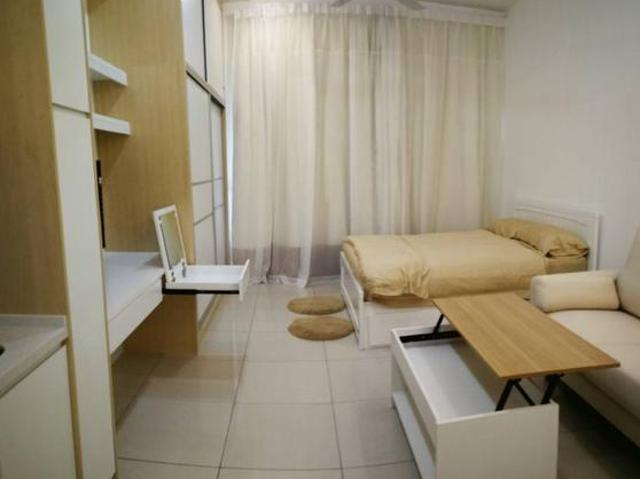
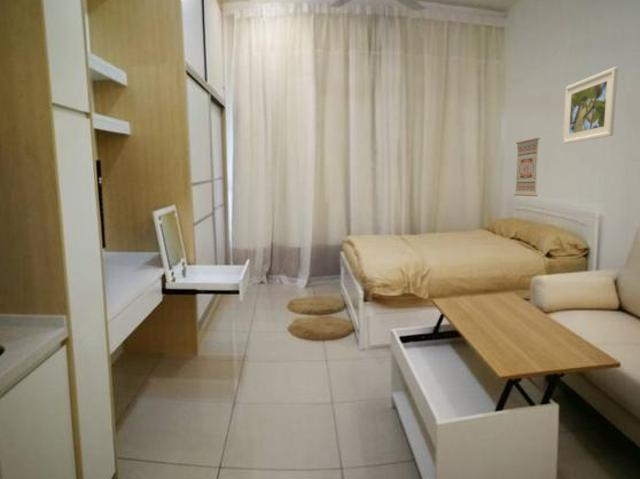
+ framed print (587, 109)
+ wall art (526, 168)
